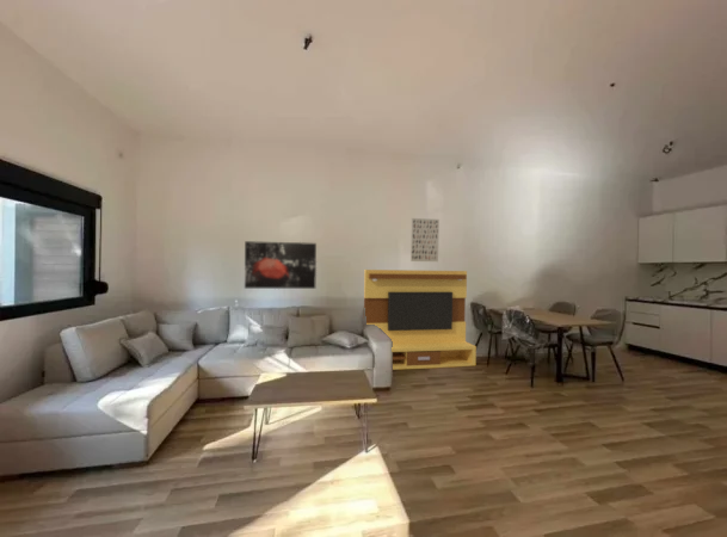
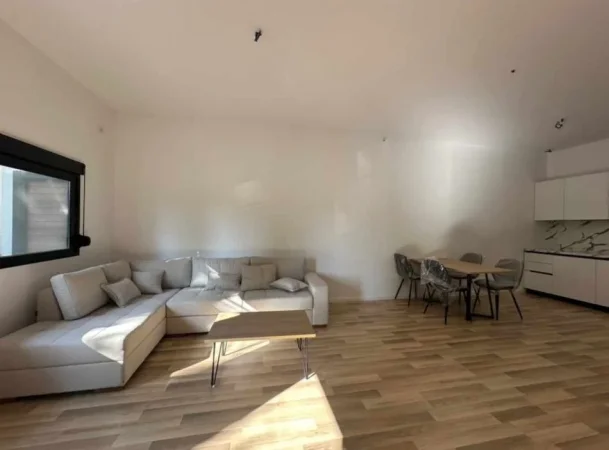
- wall art (424, 240)
- tv stand (419, 317)
- wall art (281, 265)
